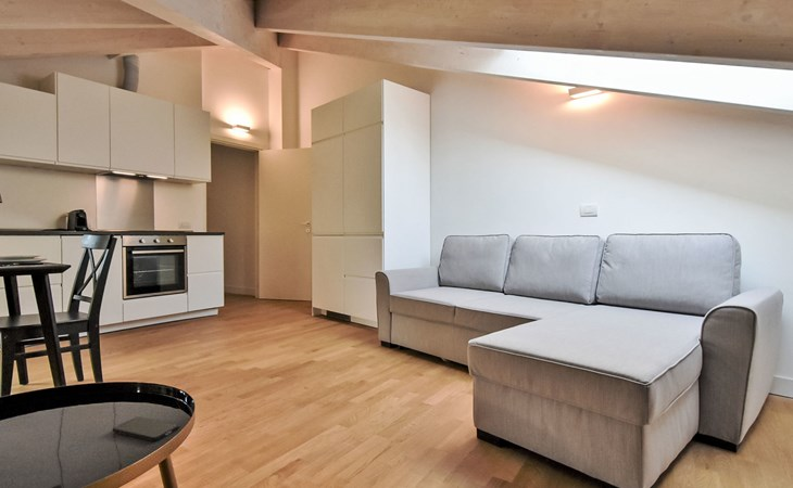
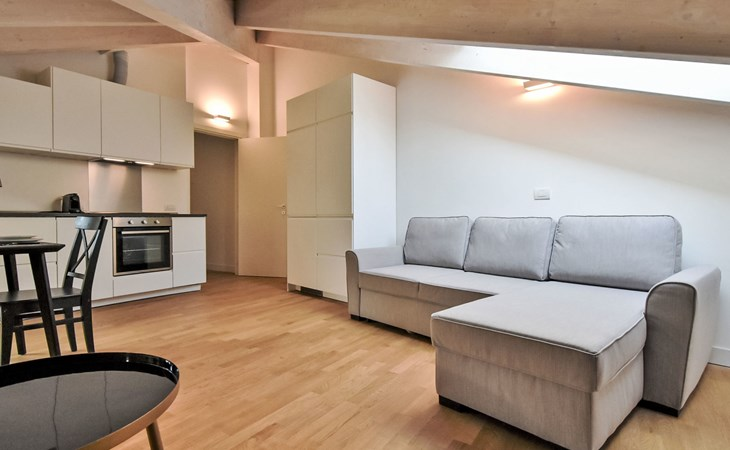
- smartphone (146, 427)
